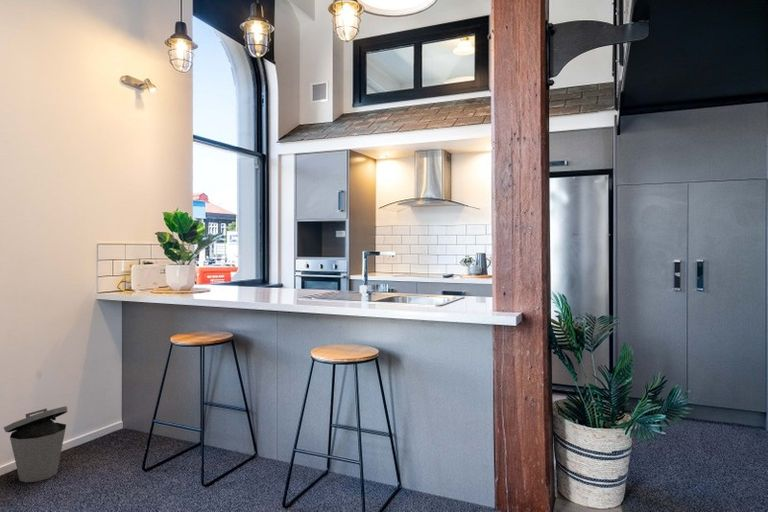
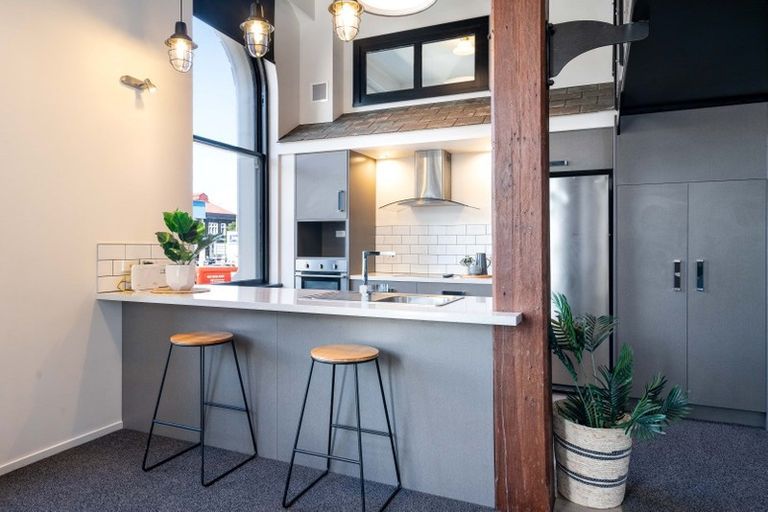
- trash can (37, 440)
